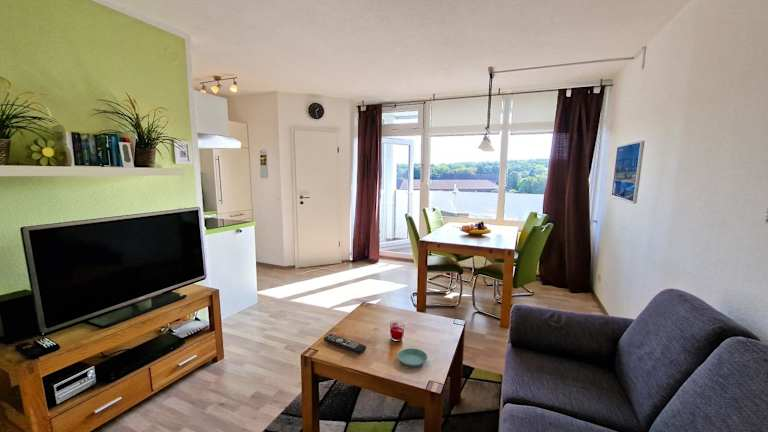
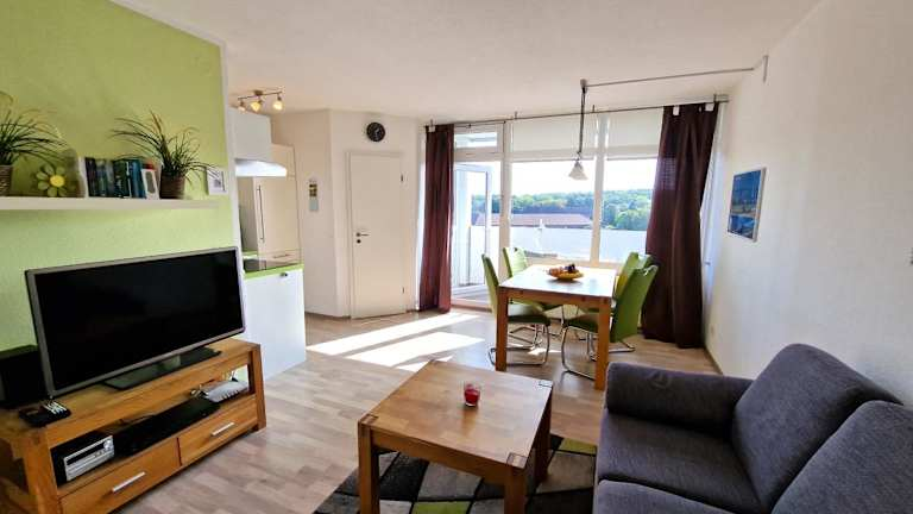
- remote control (344, 343)
- saucer (412, 358)
